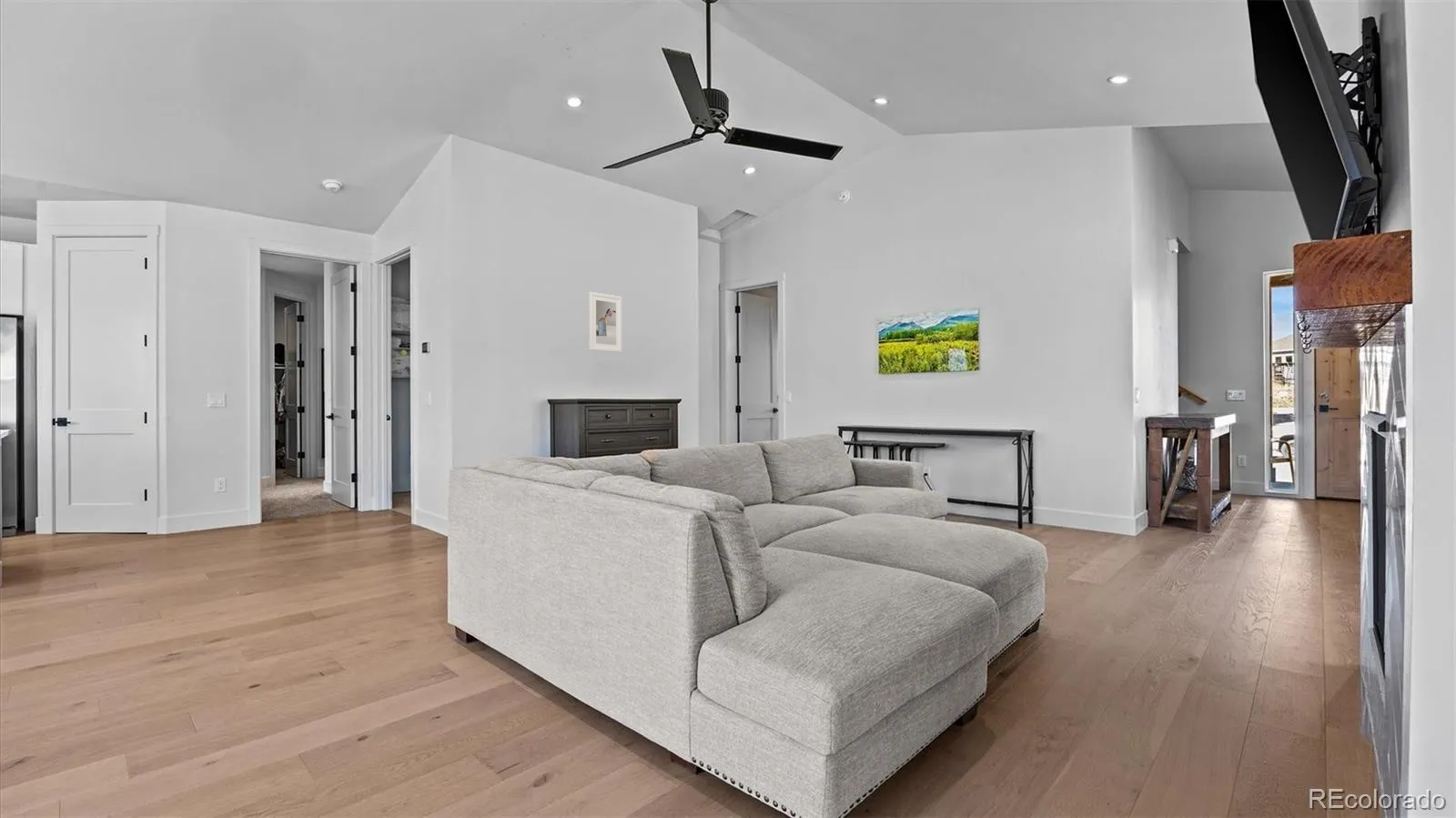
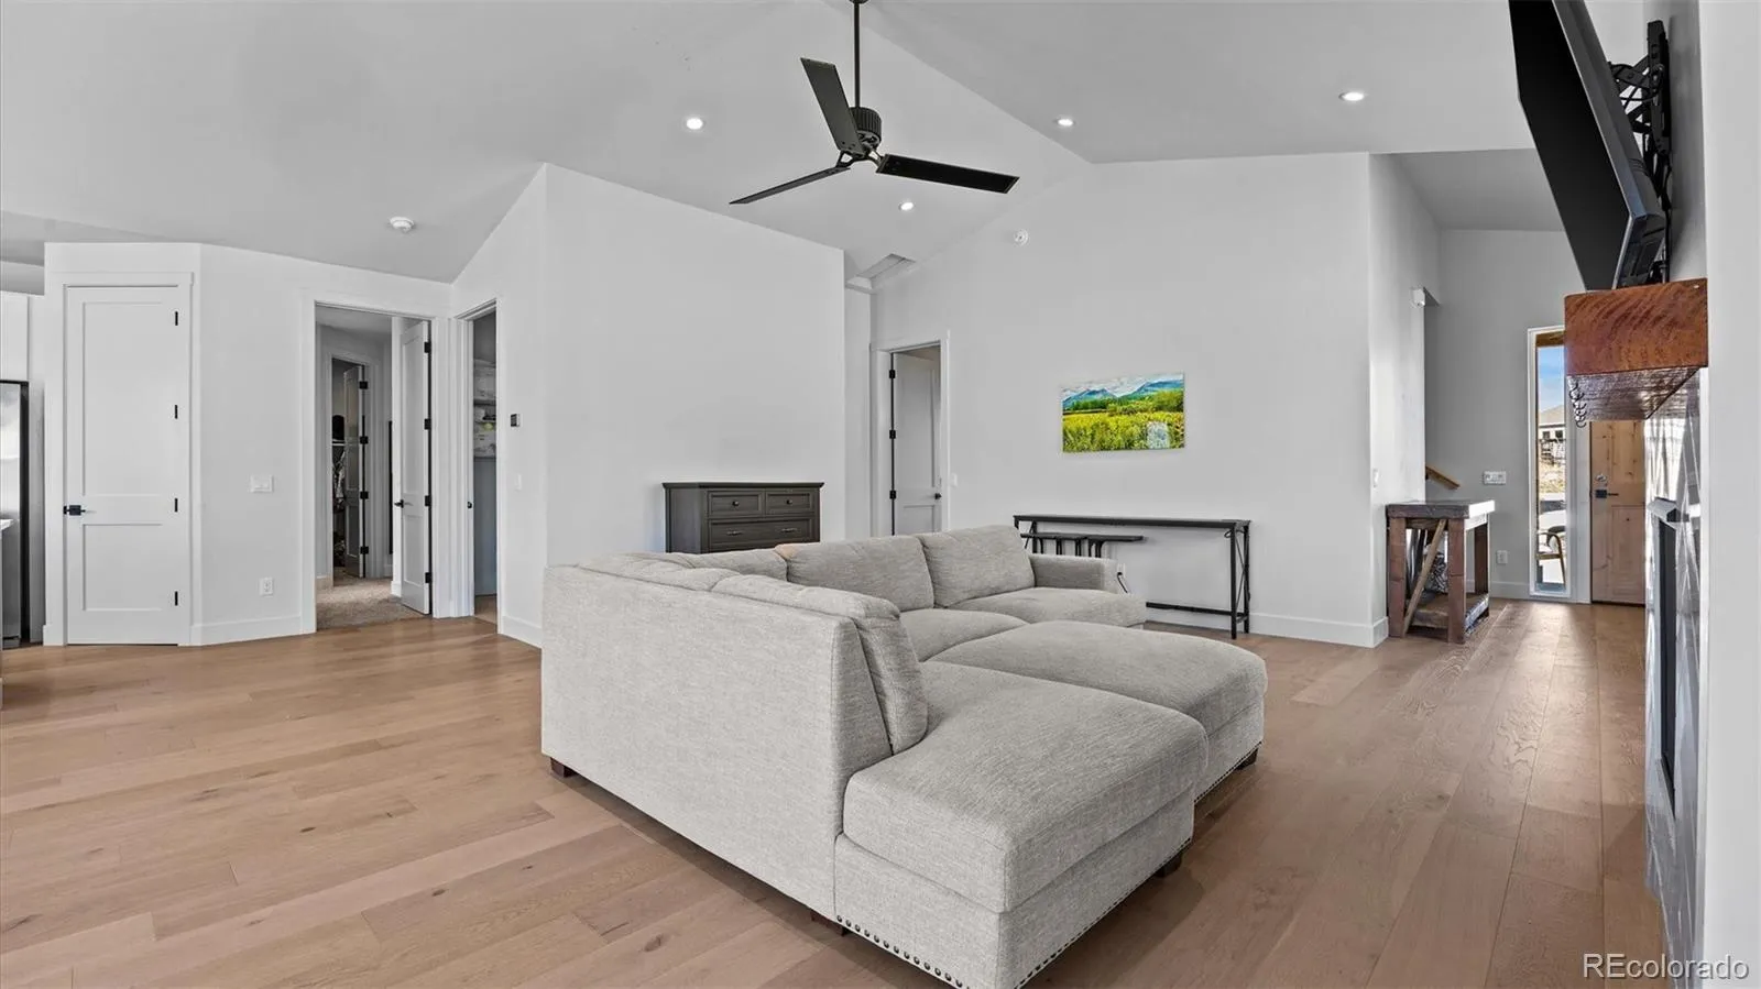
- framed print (605, 322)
